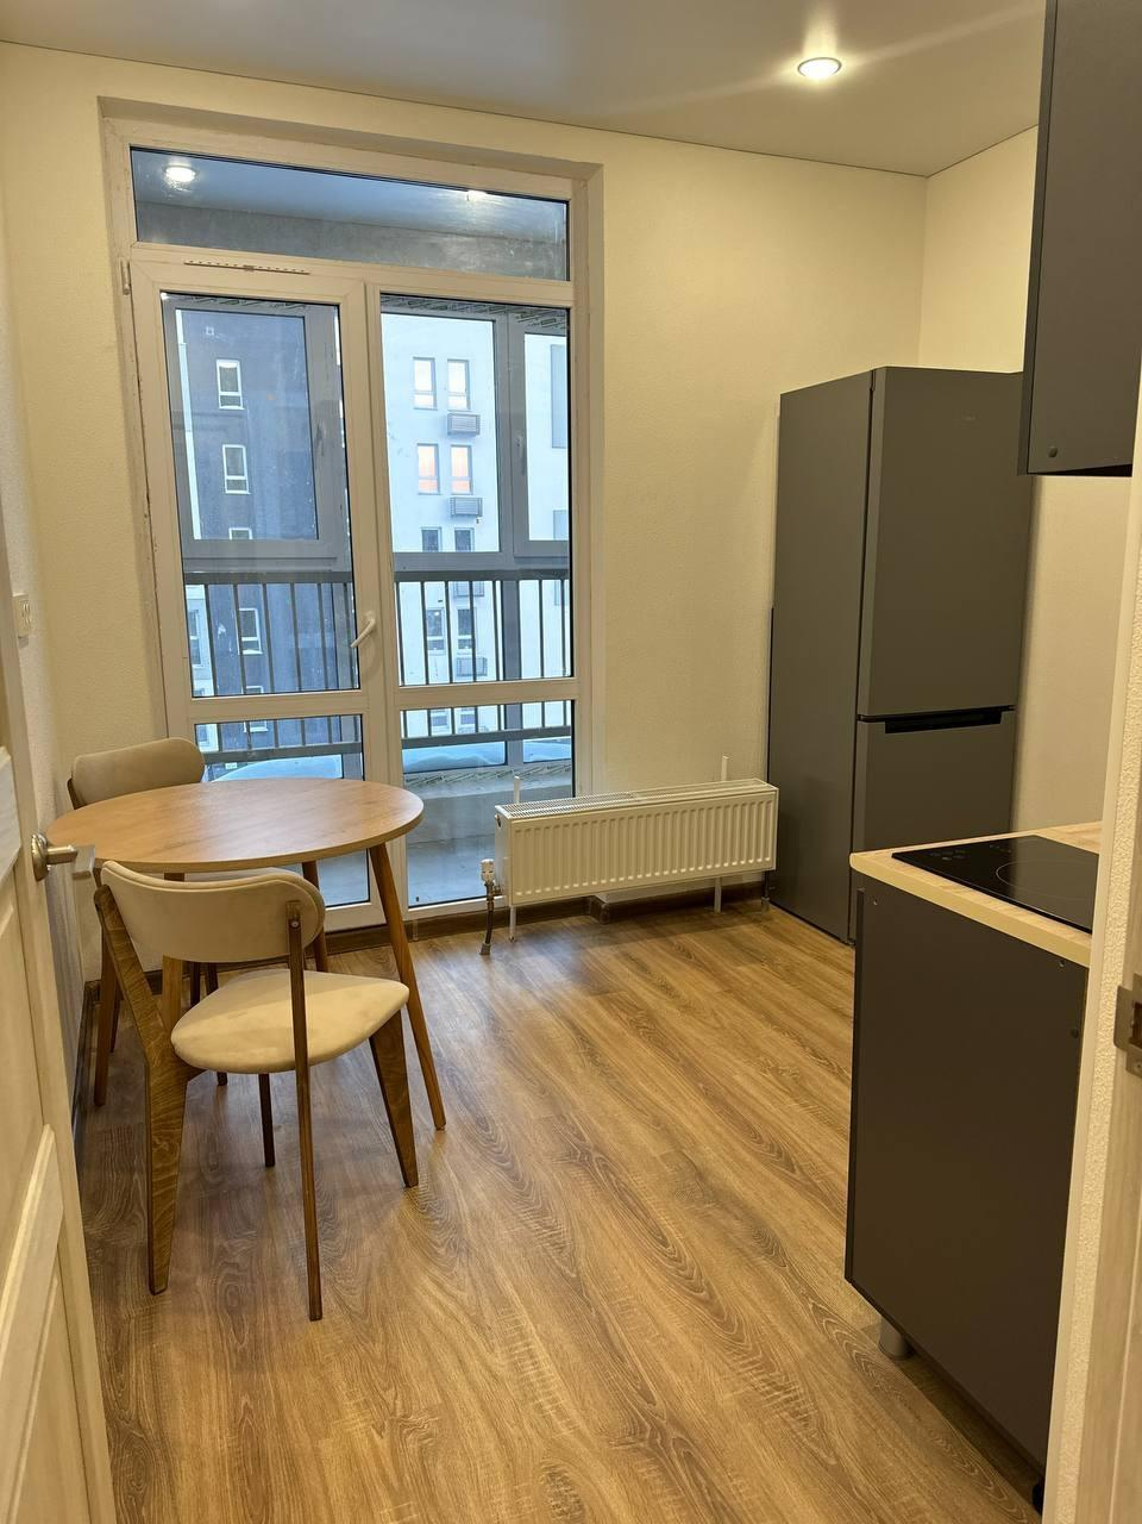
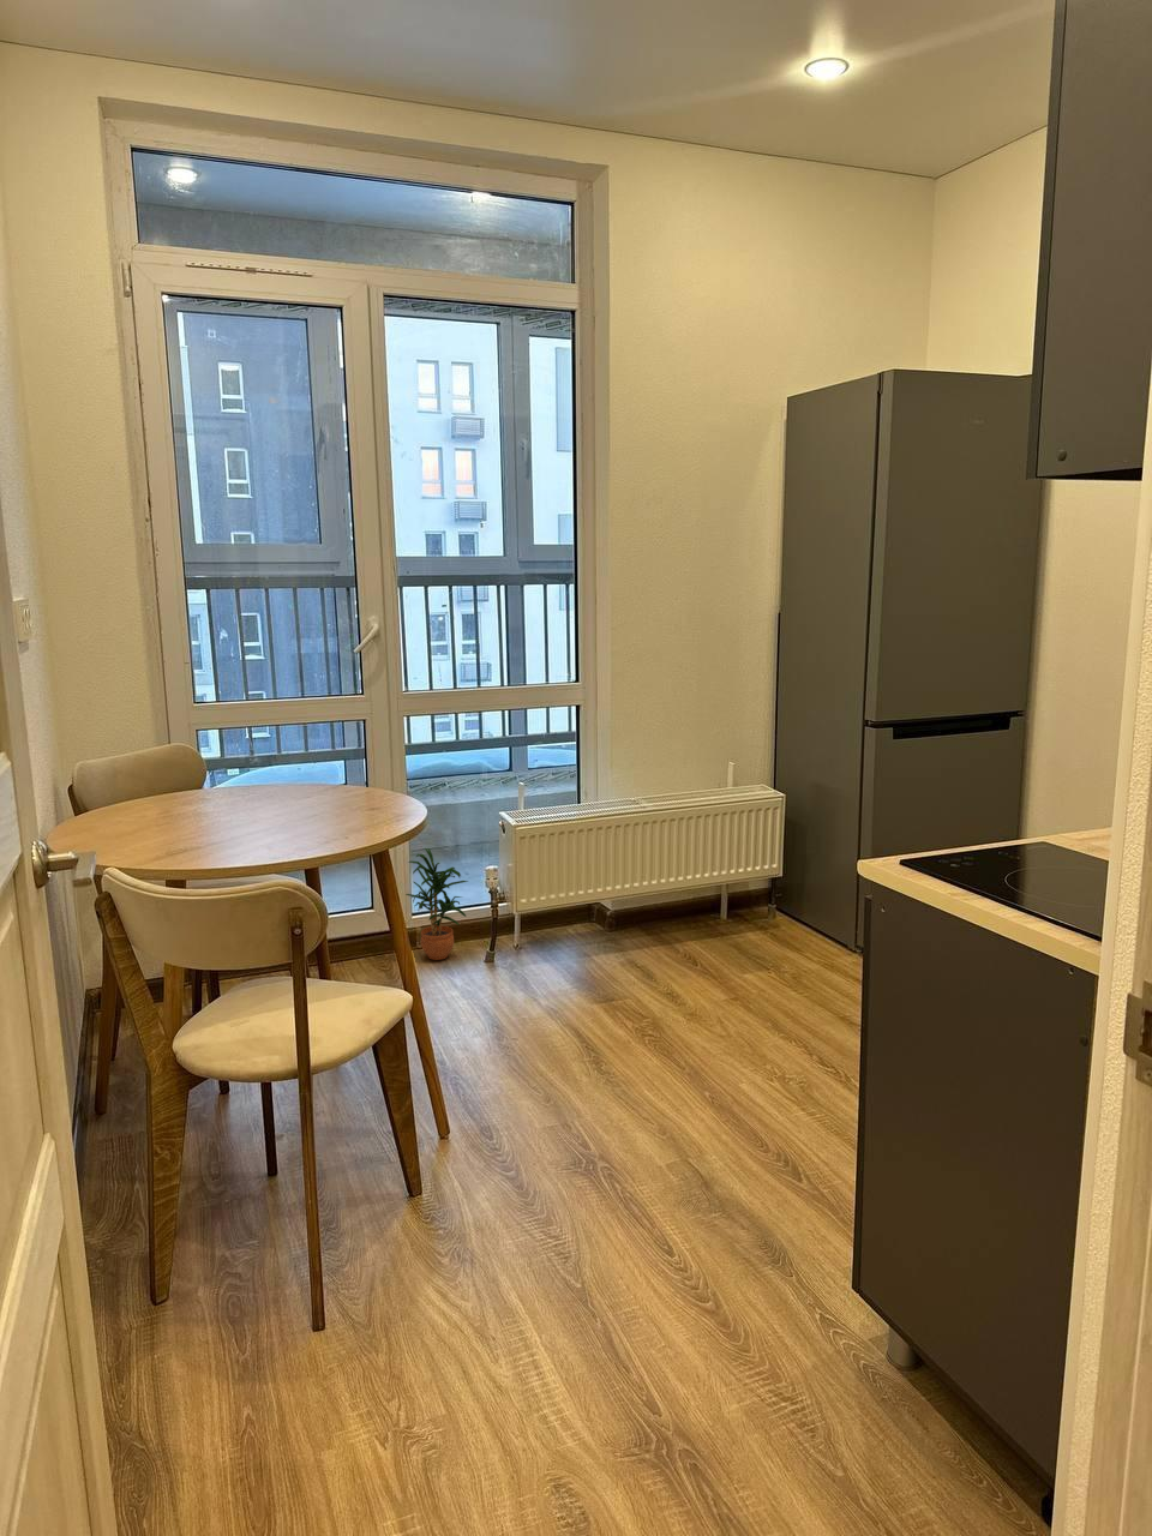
+ potted plant (438, 901)
